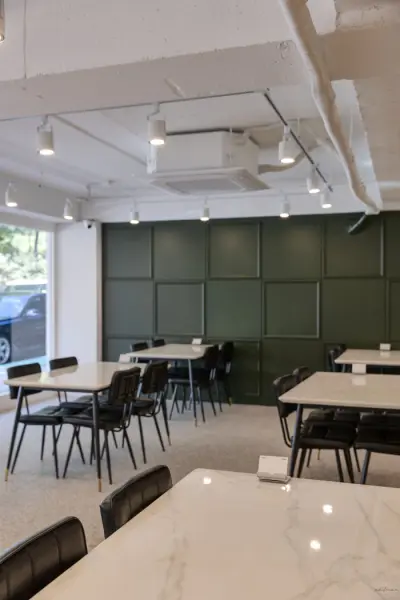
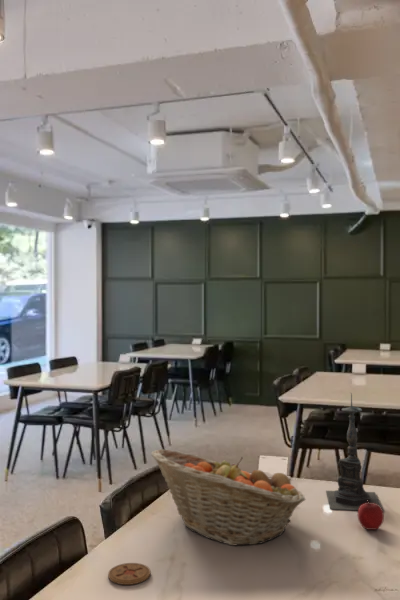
+ apple (370, 513)
+ fruit basket (225, 487)
+ candle holder (353, 446)
+ coaster (129, 573)
